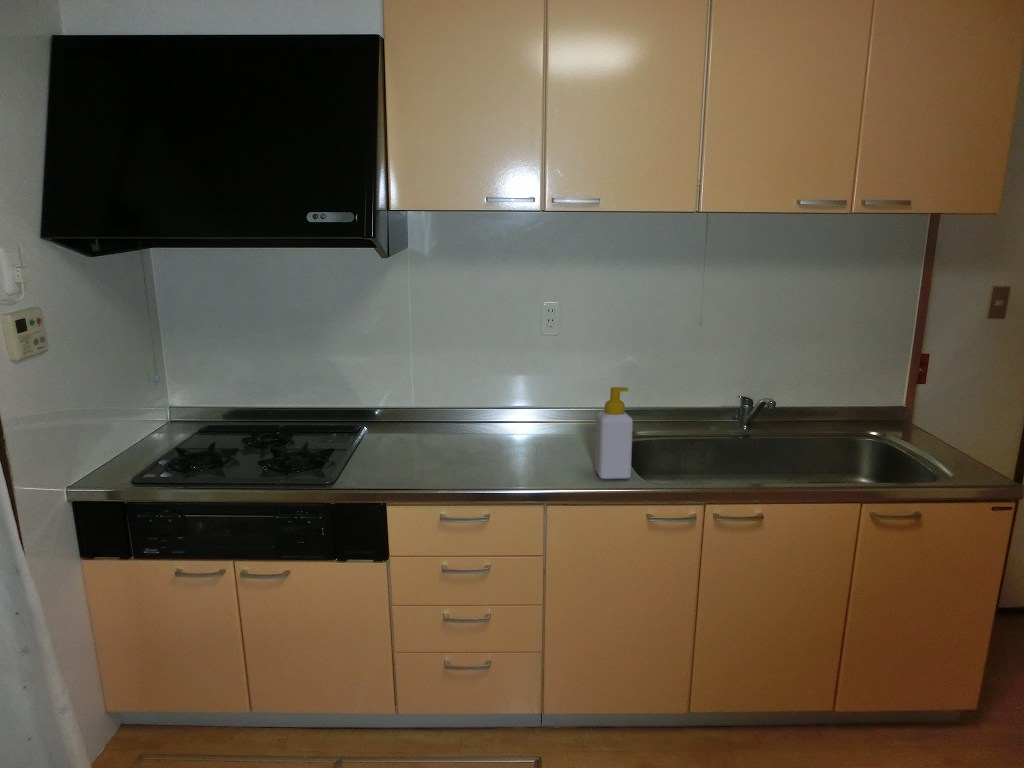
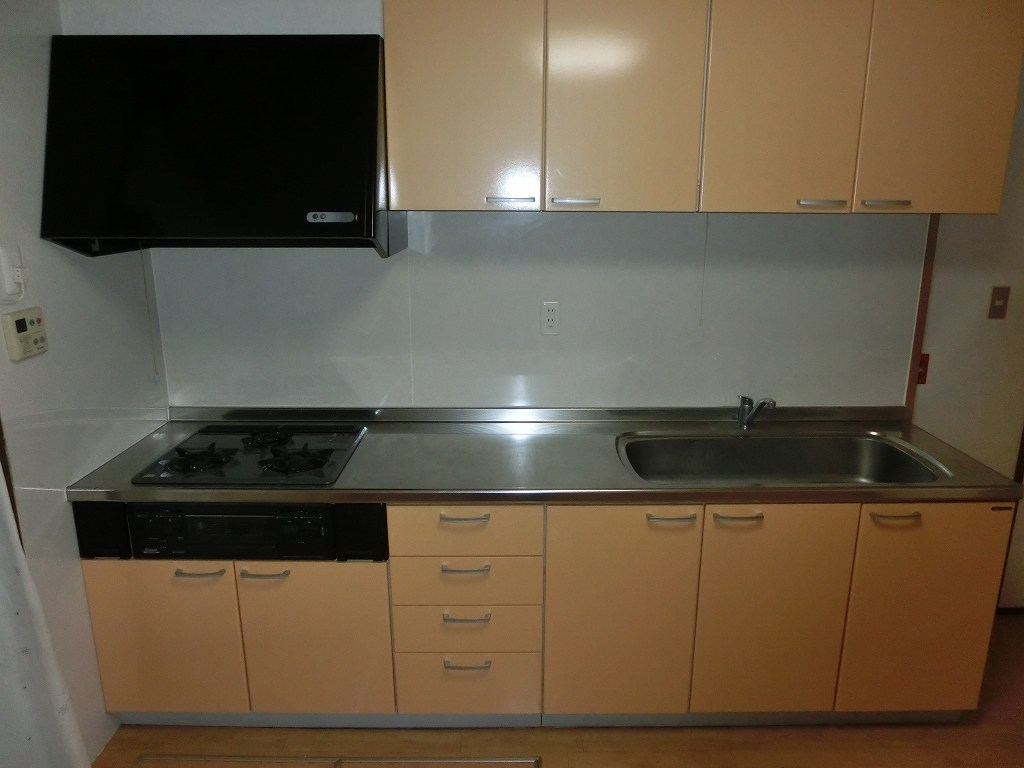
- soap bottle (613, 431)
